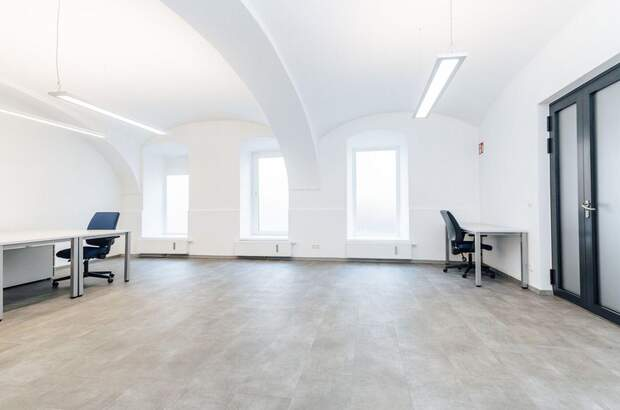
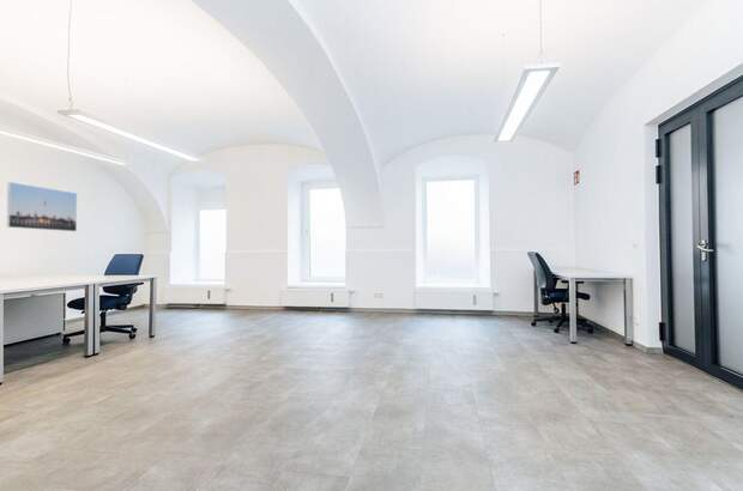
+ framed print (44, 208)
